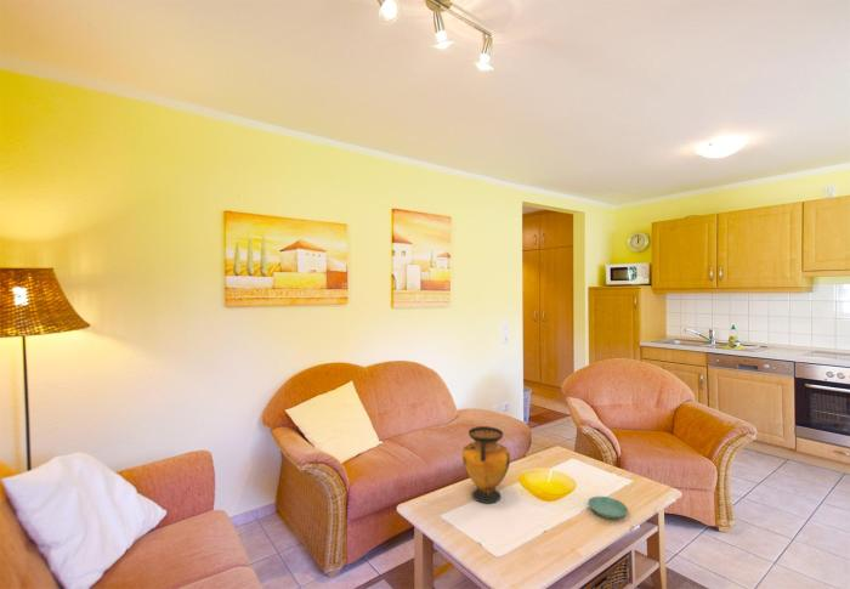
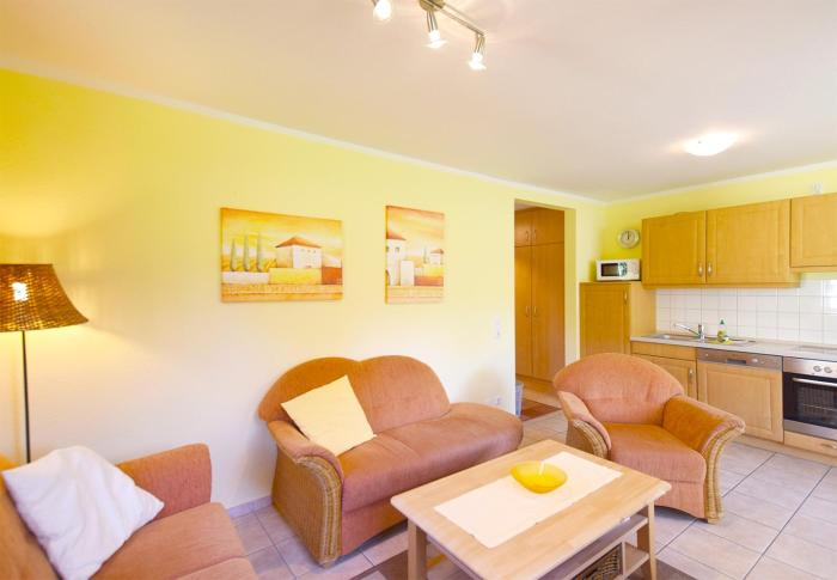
- vase (486, 464)
- saucer (607, 508)
